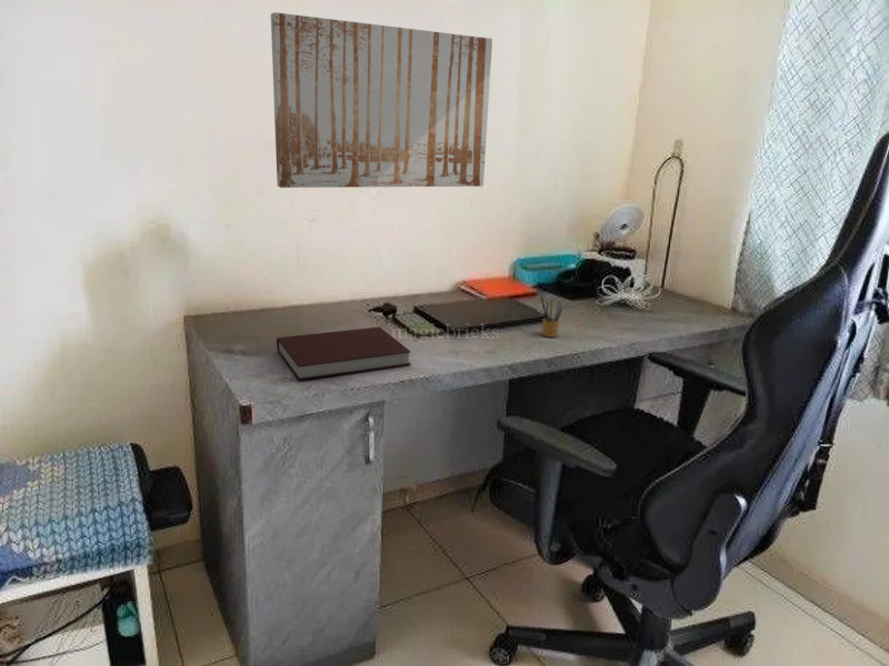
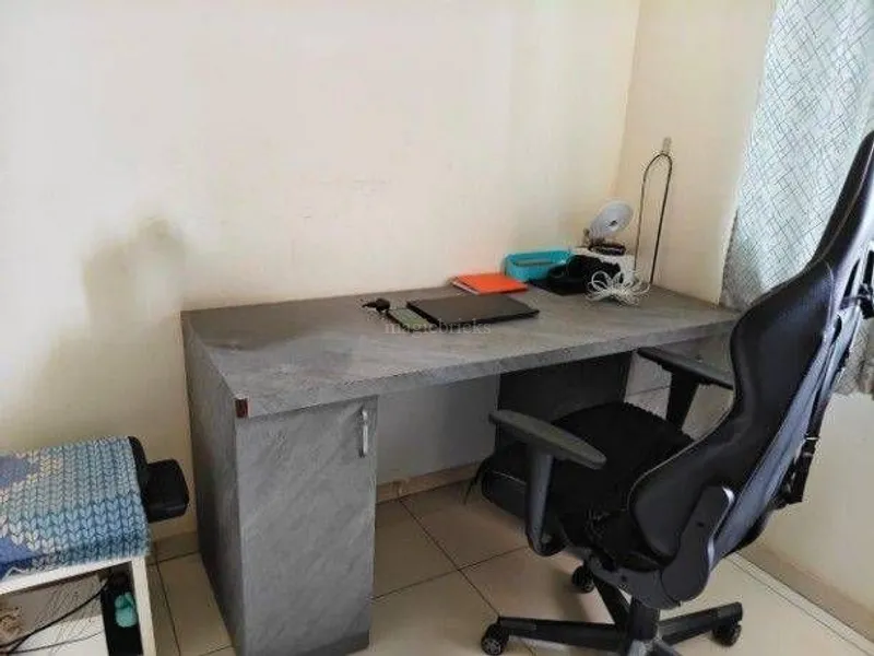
- notebook (342, 351)
- pencil box (550, 315)
- wall art (388, 109)
